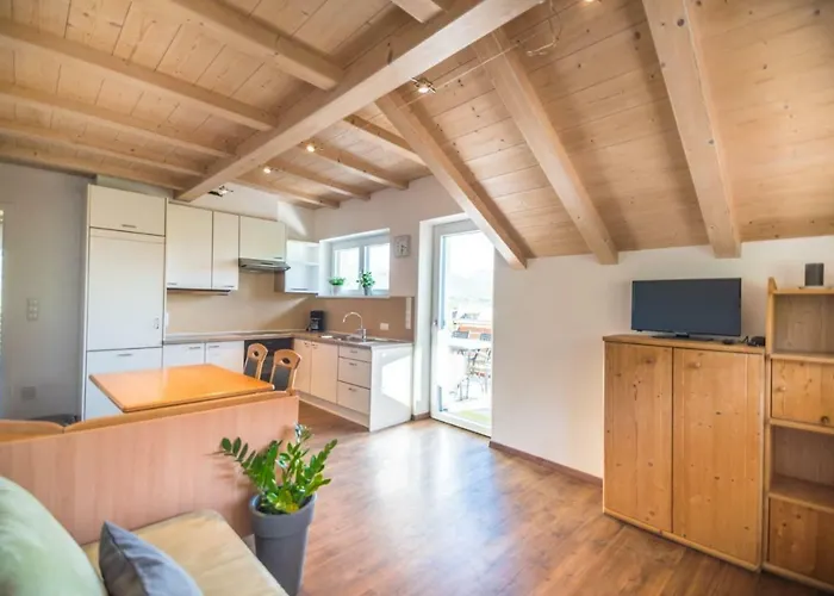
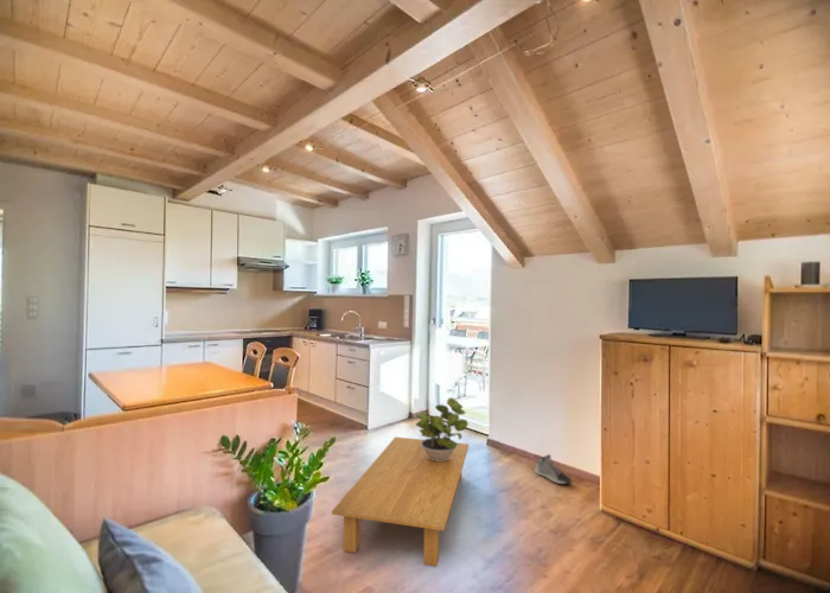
+ potted plant (441, 428)
+ sneaker (551, 467)
+ coffee table (413, 489)
